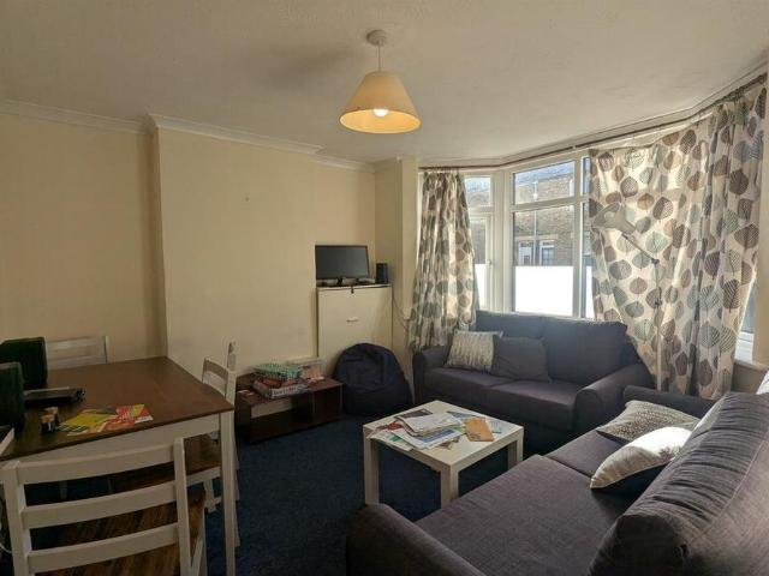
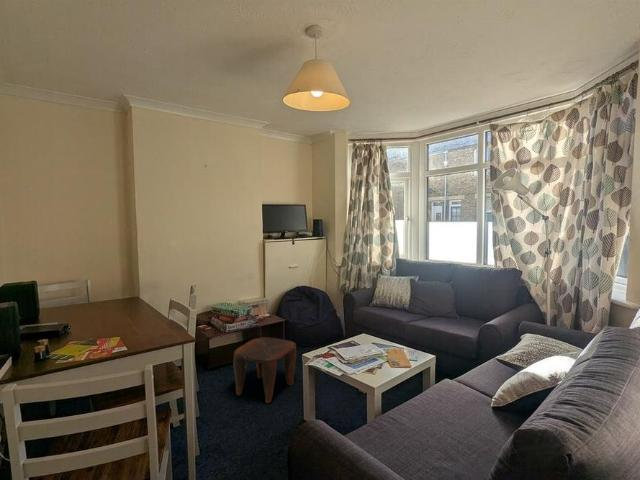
+ stool (266, 367)
